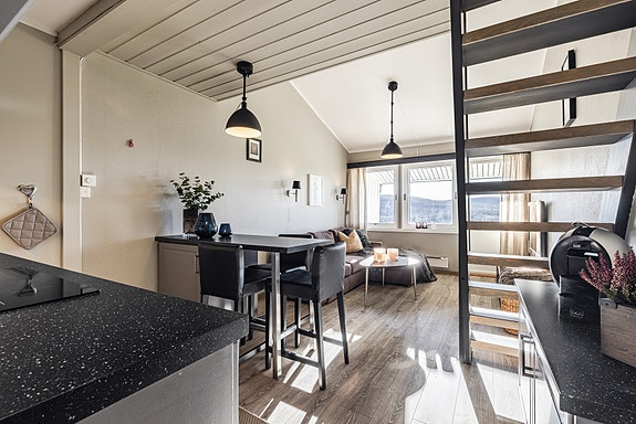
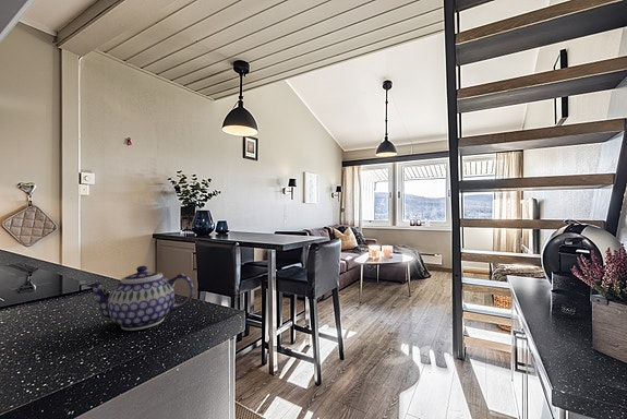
+ teapot (142, 294)
